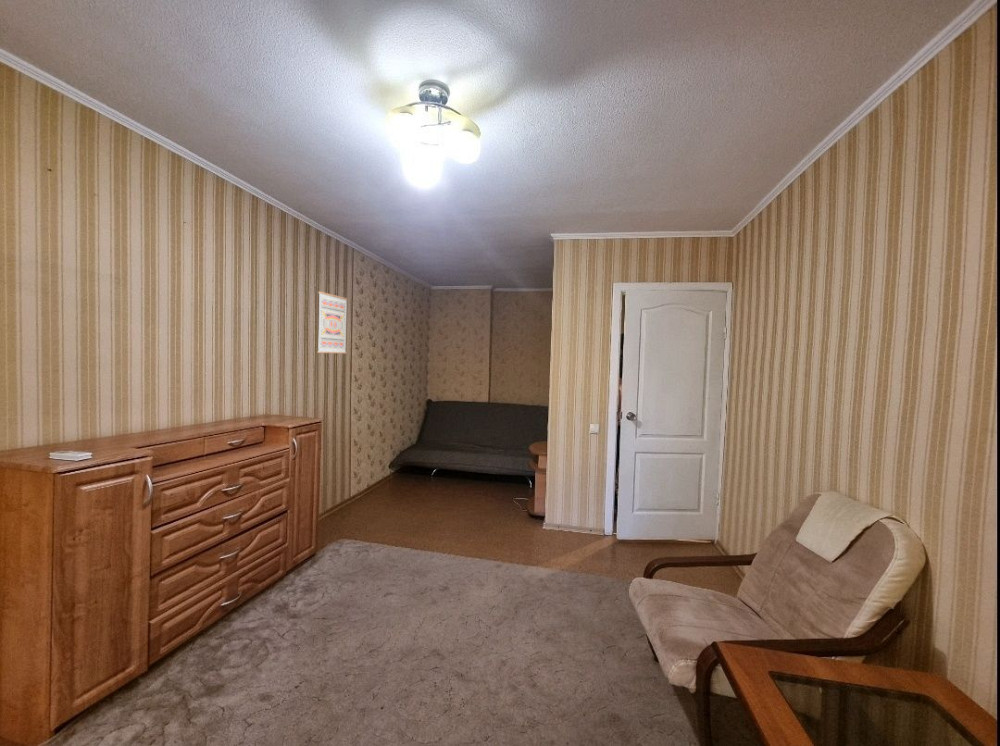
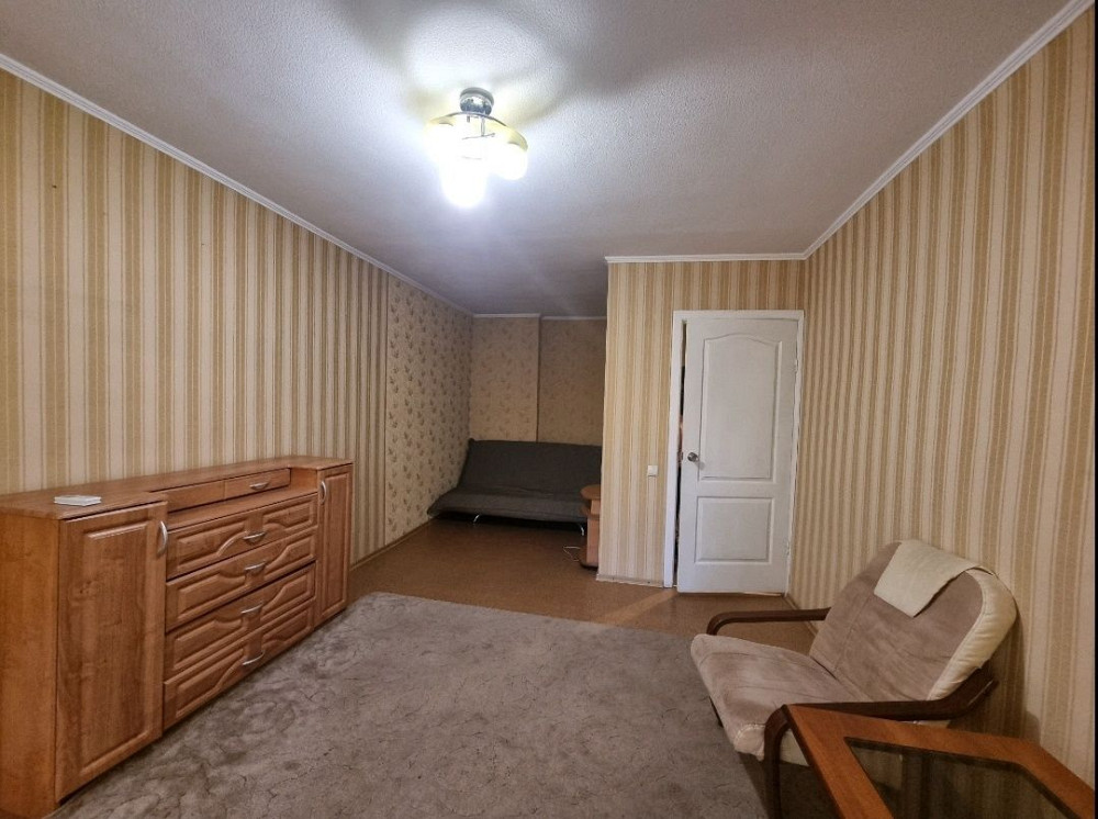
- wall art (333, 324)
